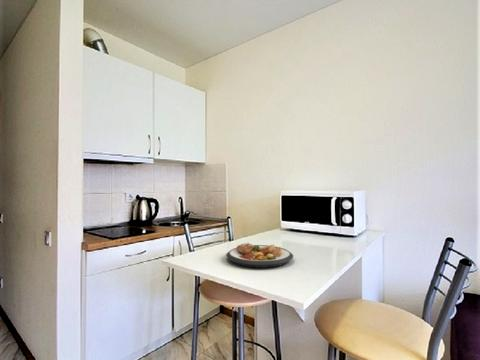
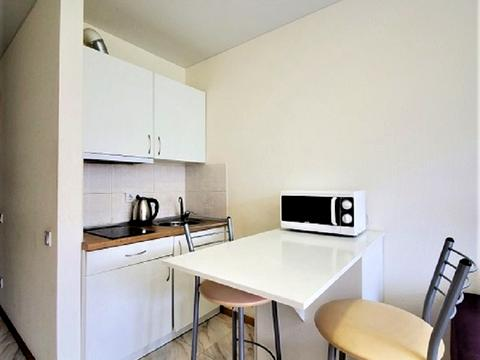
- plate (259, 252)
